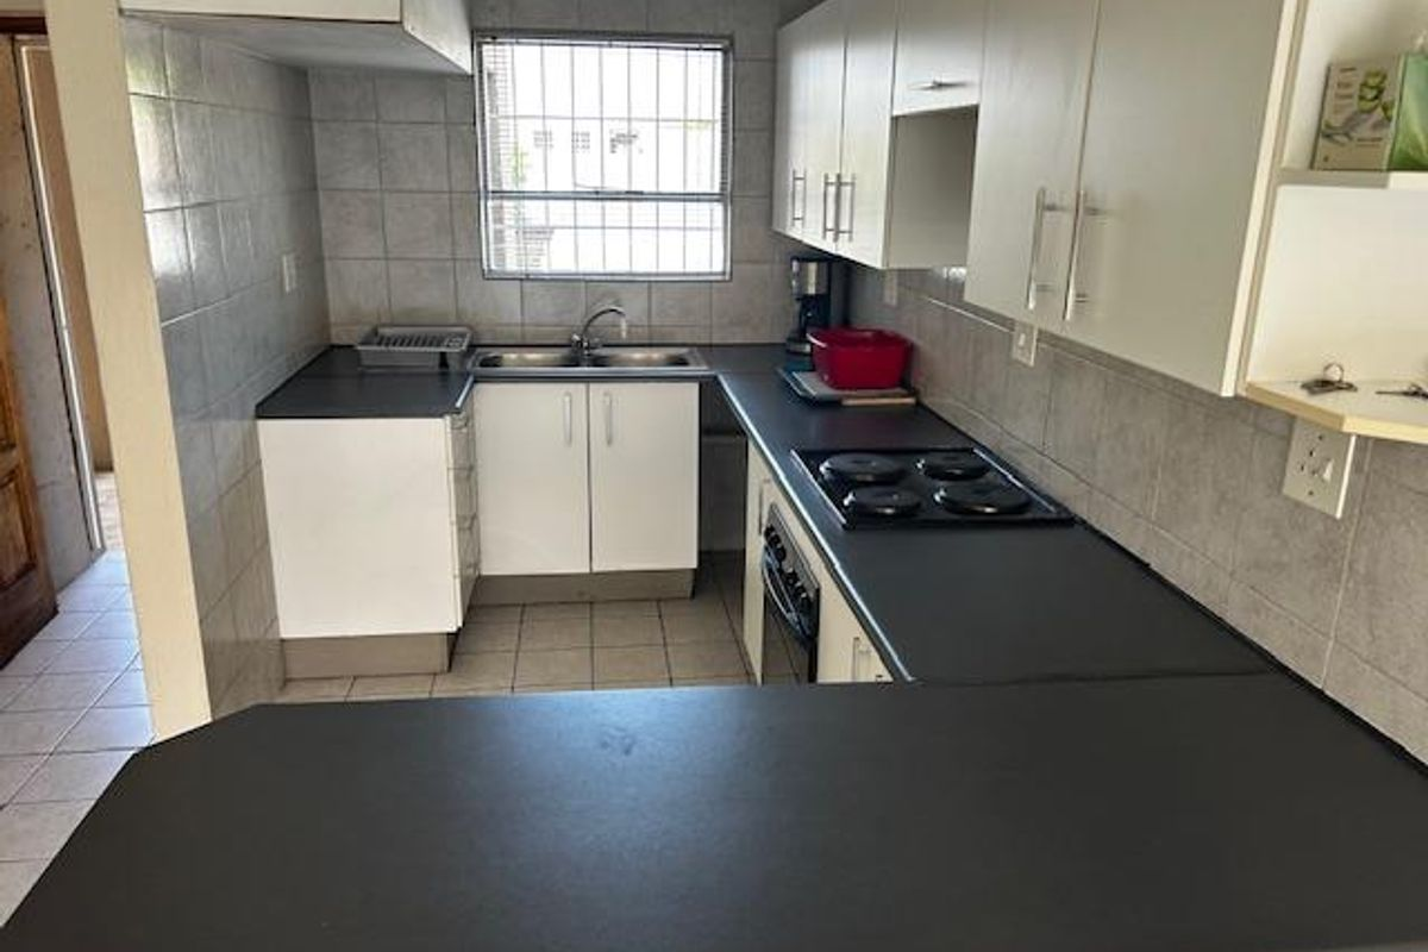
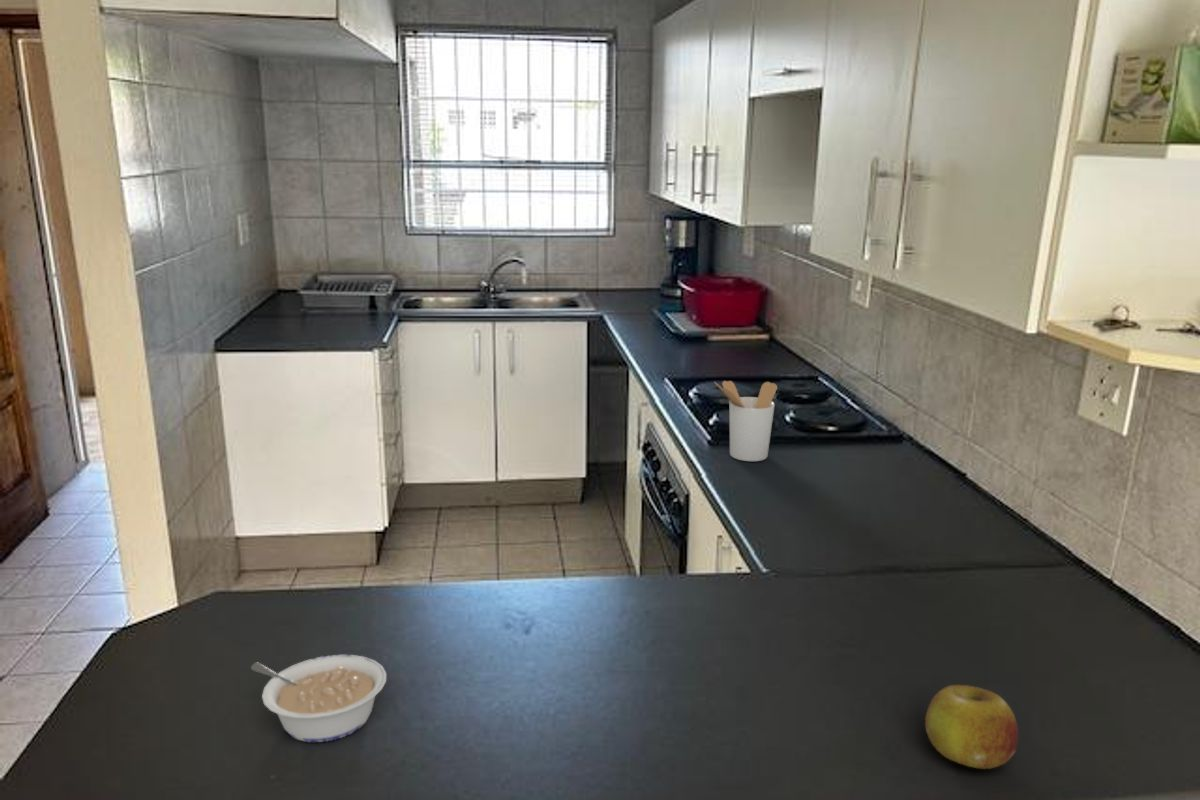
+ utensil holder (742, 417)
+ fruit (971, 726)
+ legume (321, 699)
